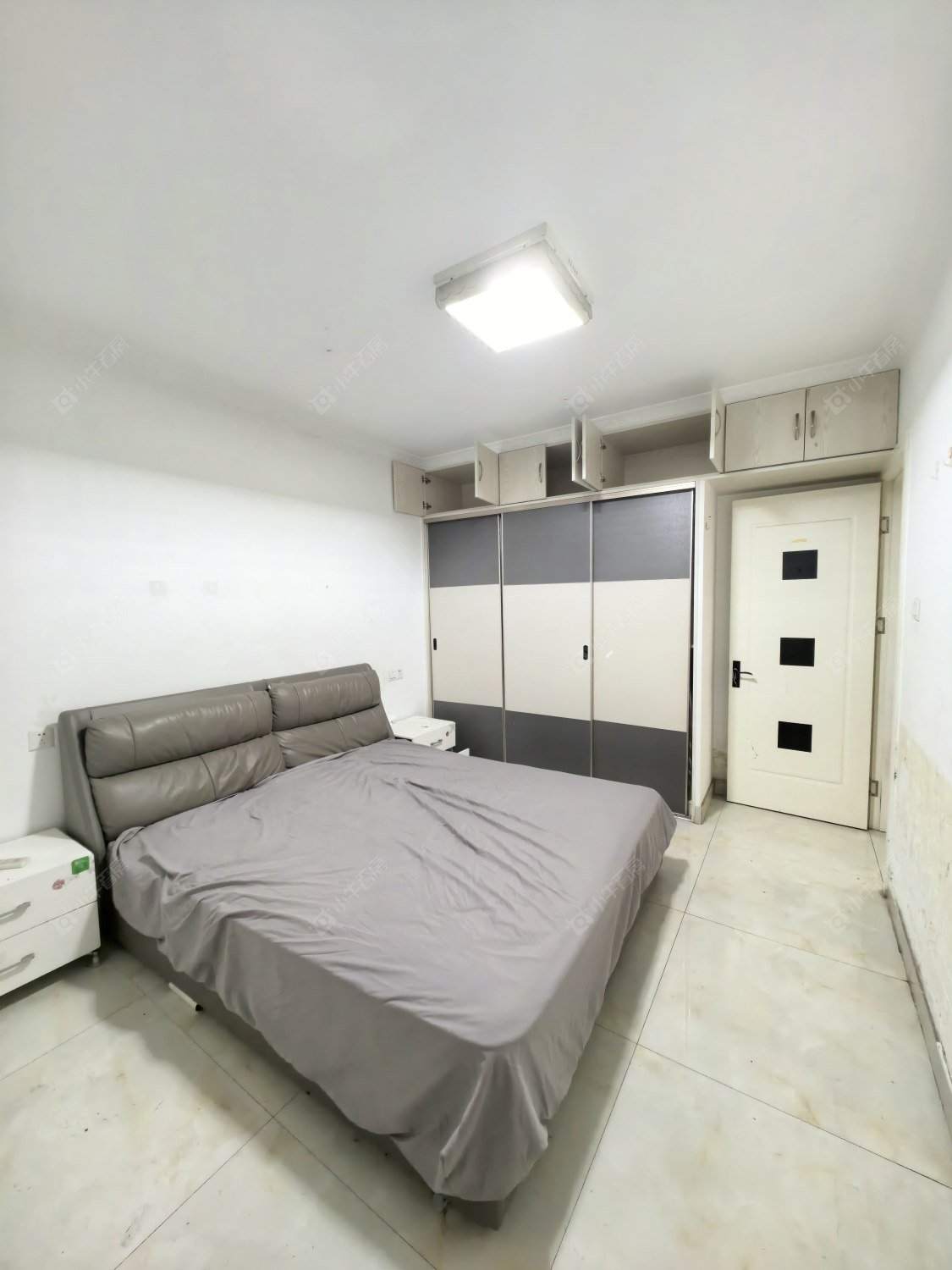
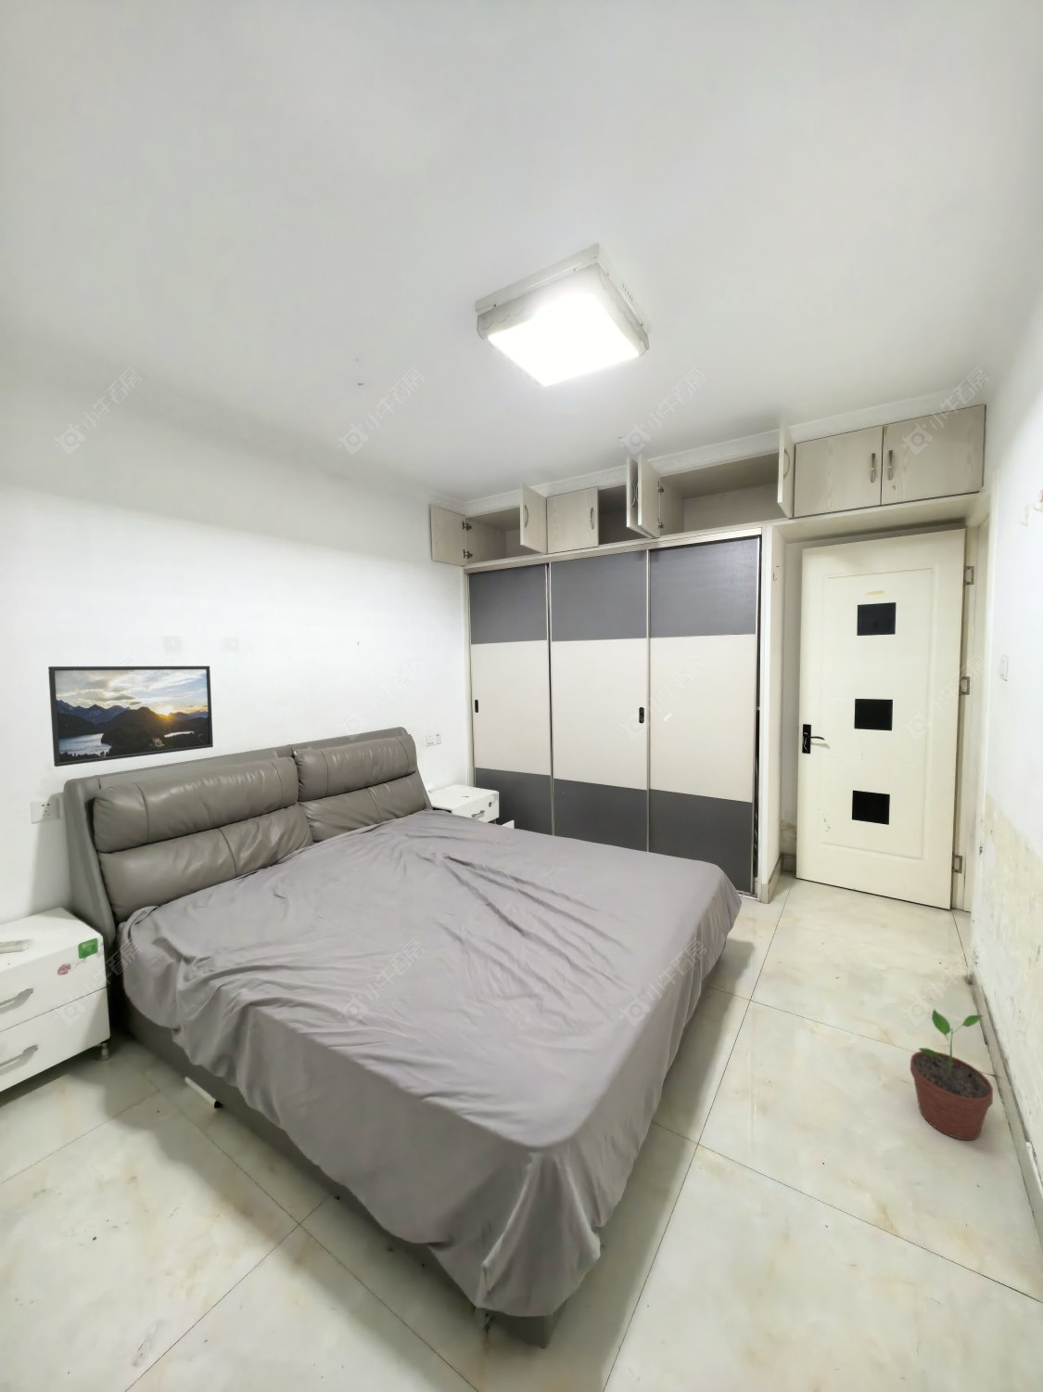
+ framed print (139, 711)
+ potted plant (950, 1066)
